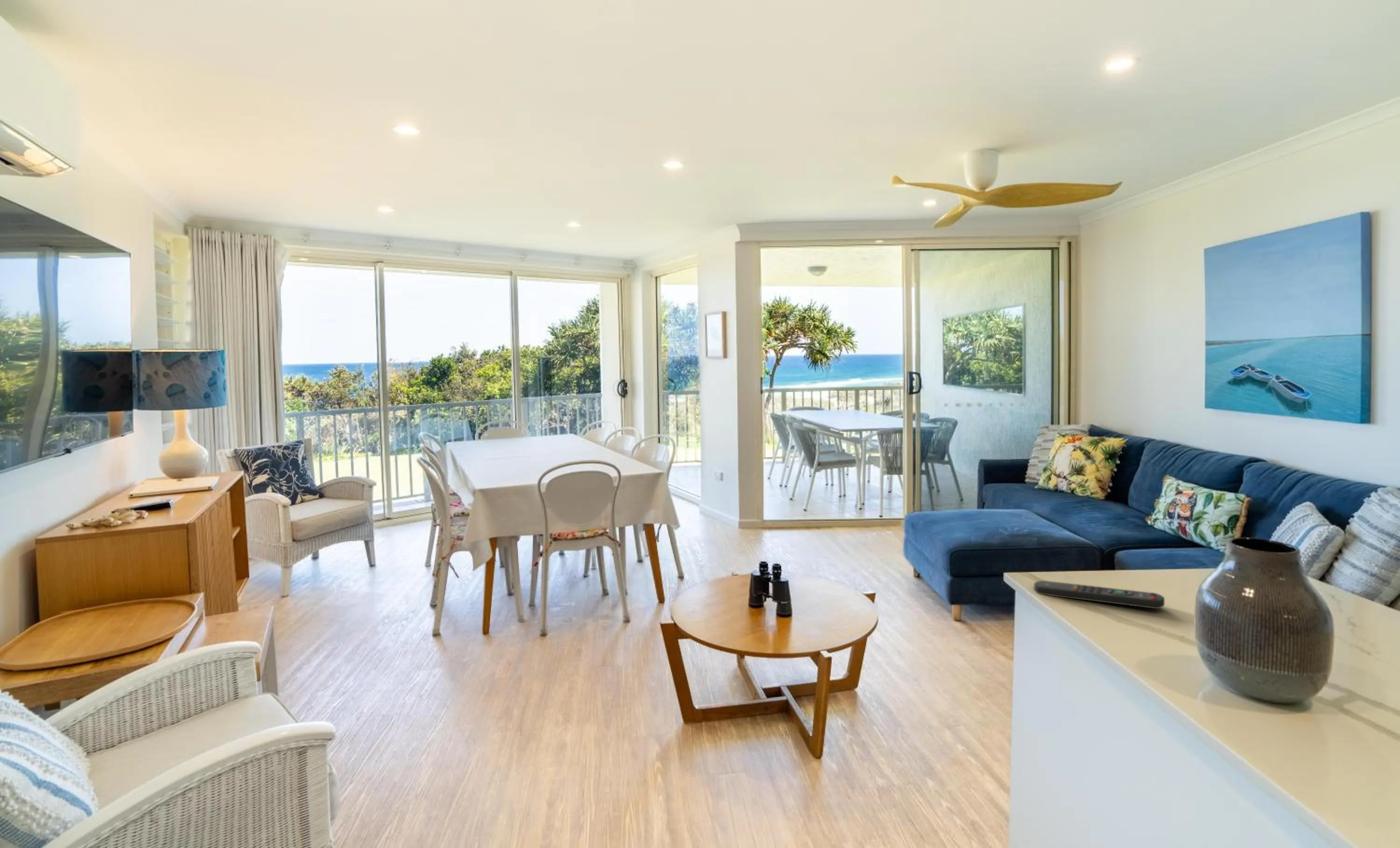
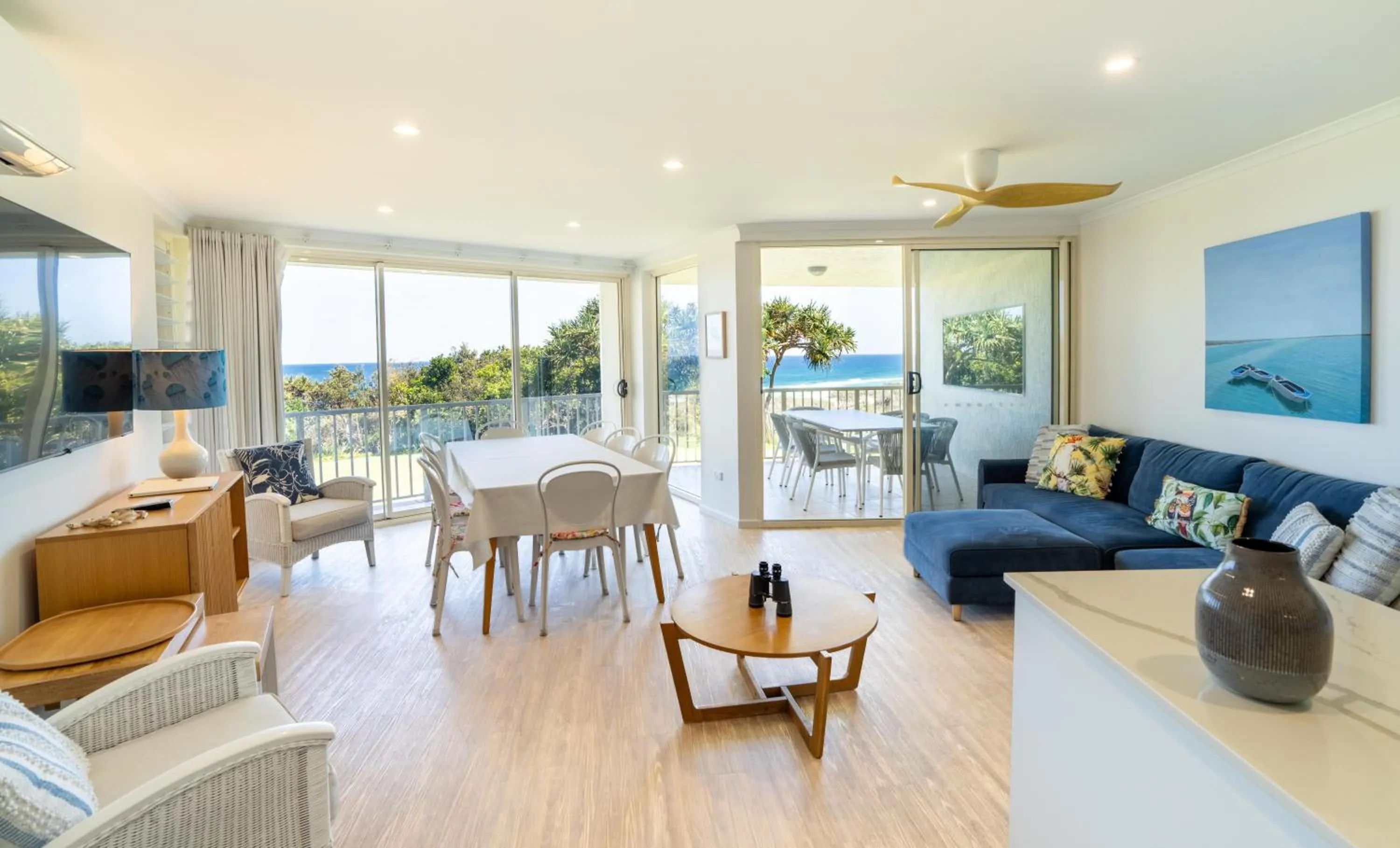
- remote control (1096, 593)
